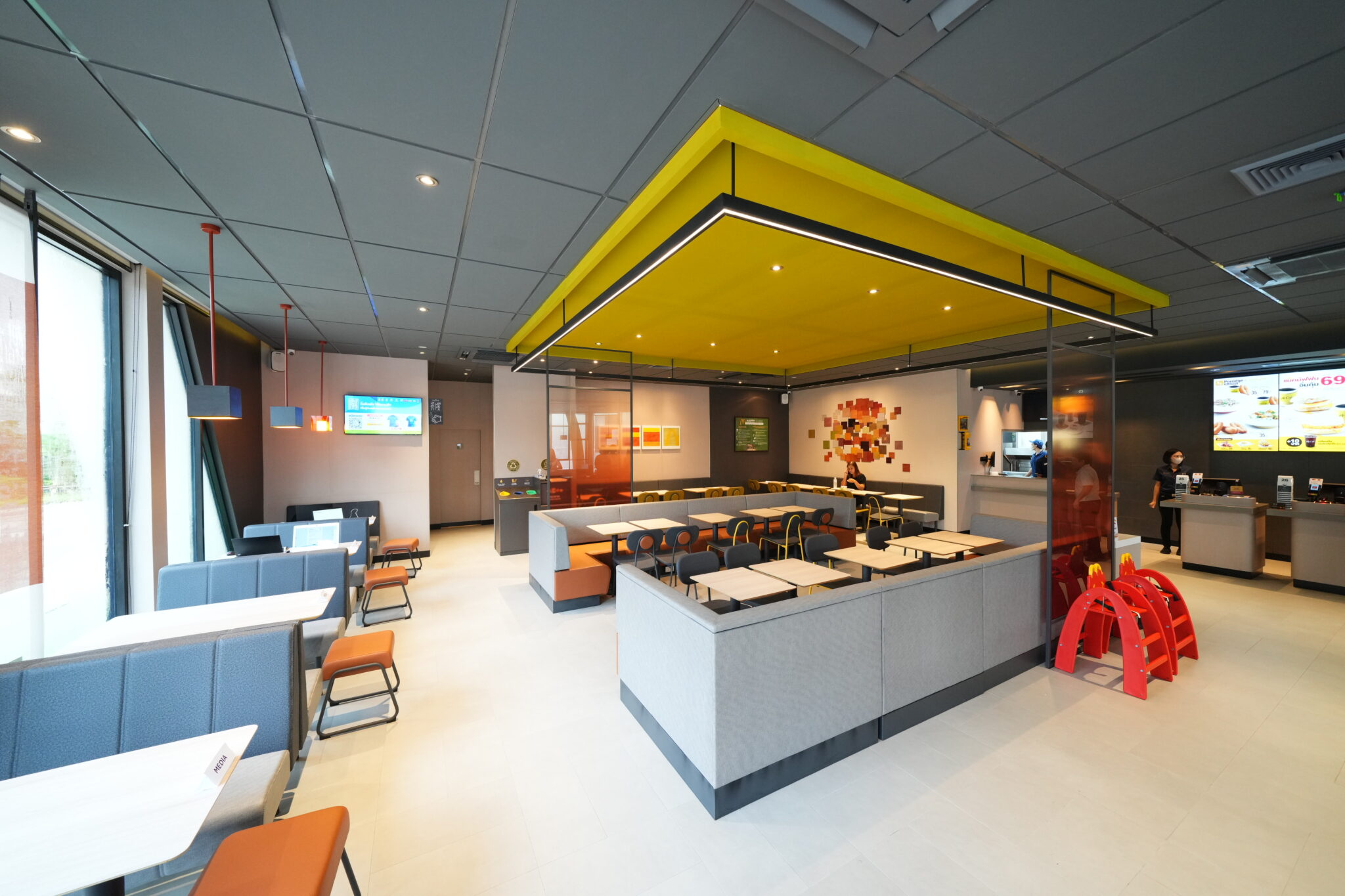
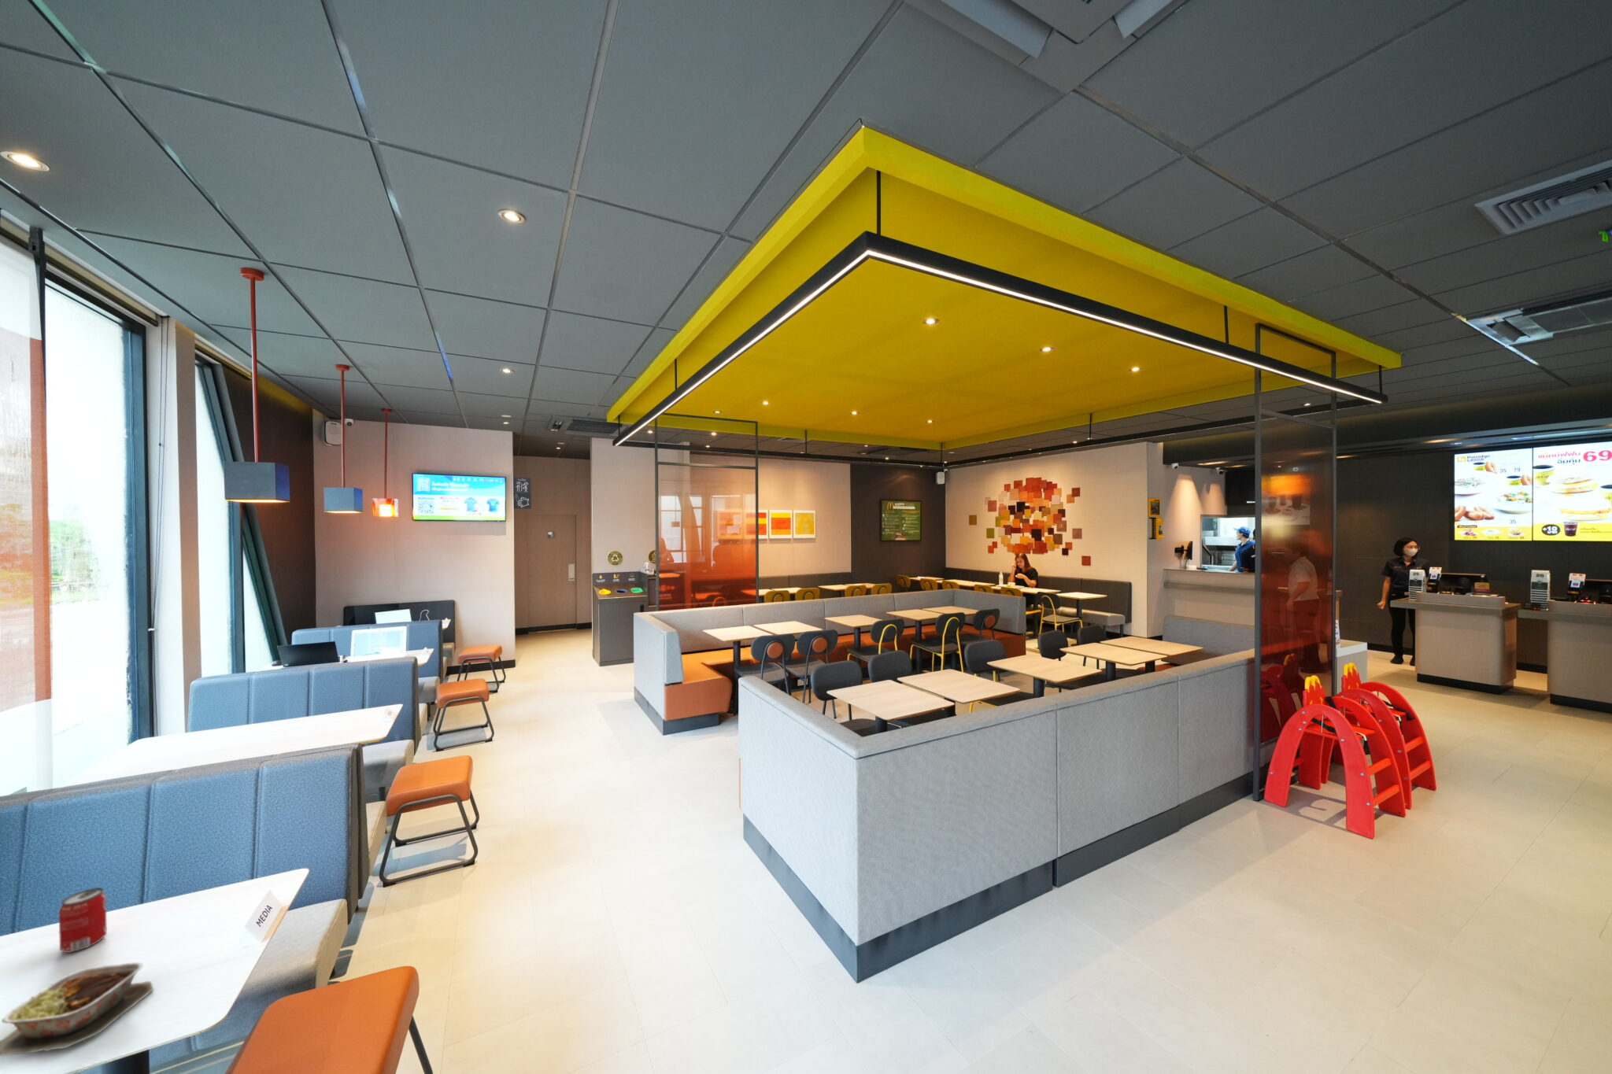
+ beverage can (83, 919)
+ takeout container (77, 1002)
